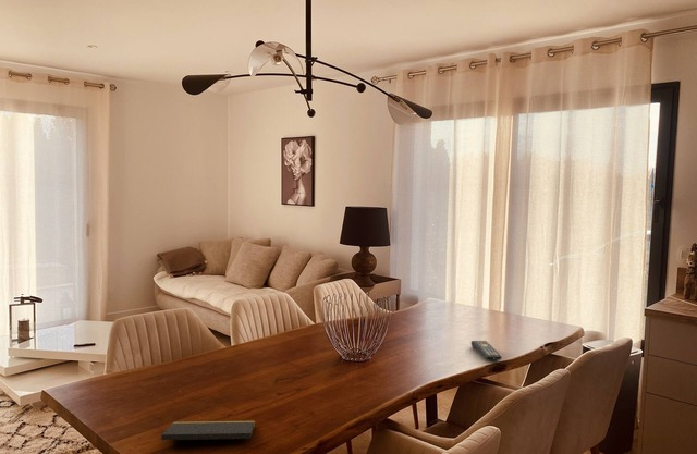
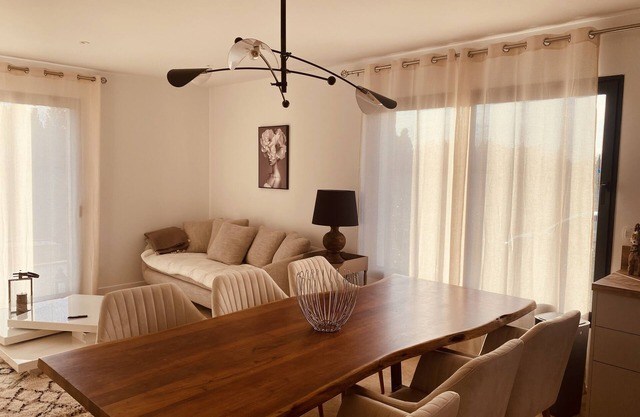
- notepad (210, 429)
- remote control (485, 349)
